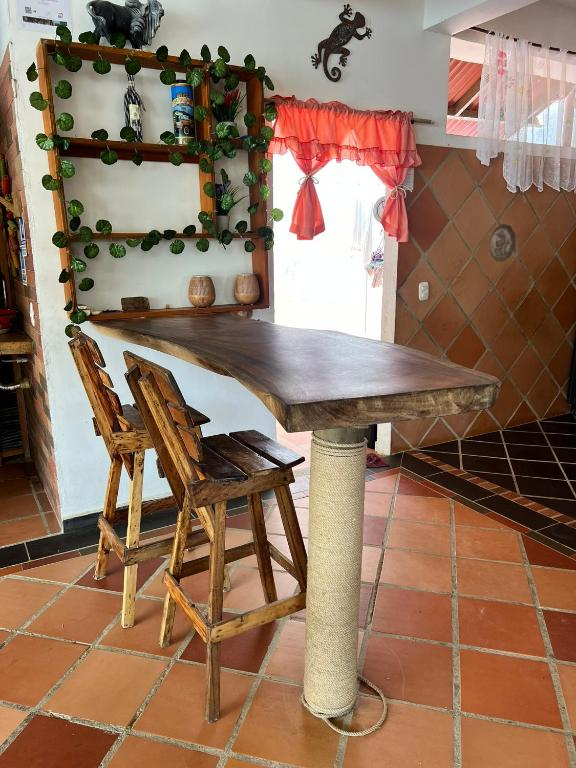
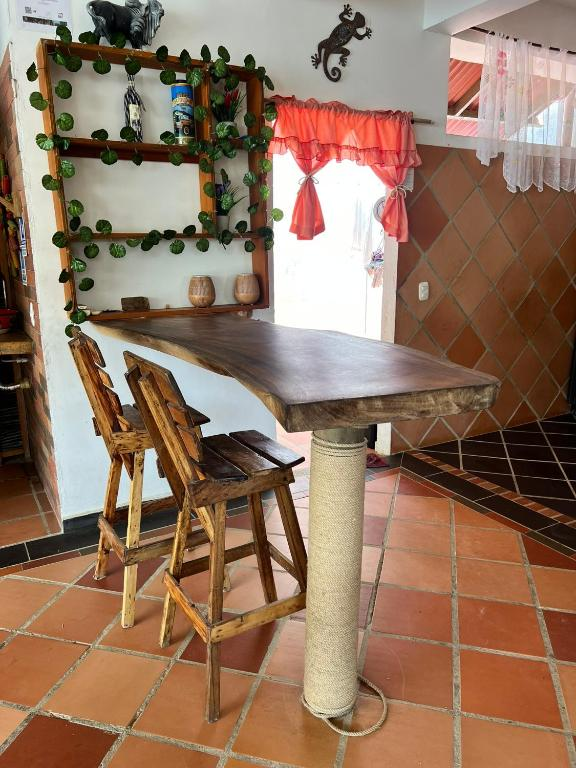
- decorative plate (501, 243)
